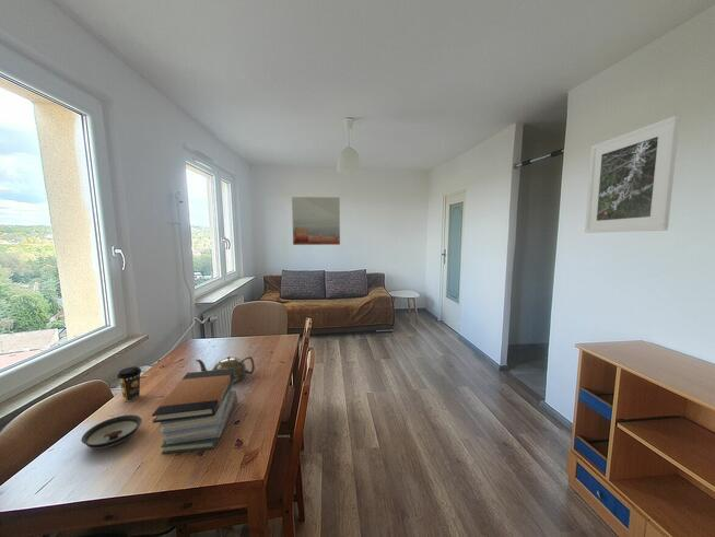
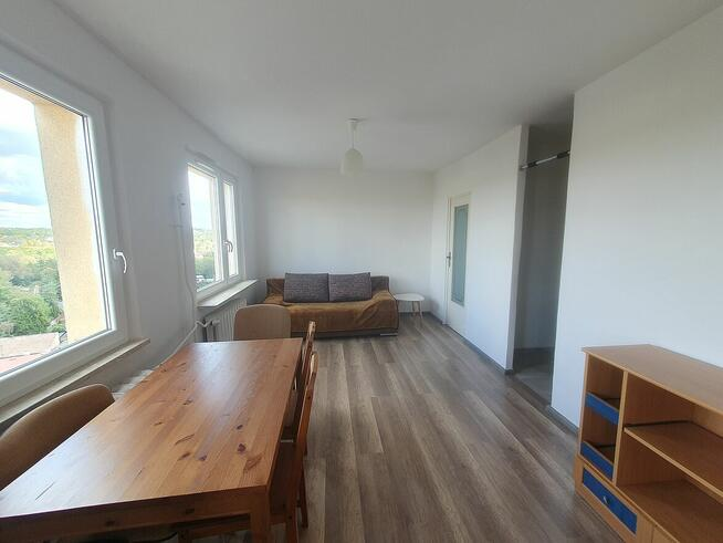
- coffee cup (130, 384)
- book stack (201, 407)
- saucer (114, 433)
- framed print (624, 183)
- teapot (225, 366)
- wall art (316, 221)
